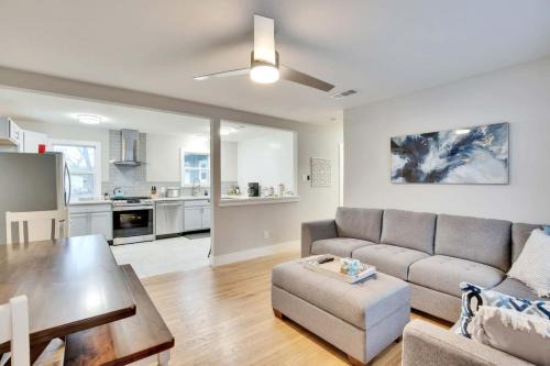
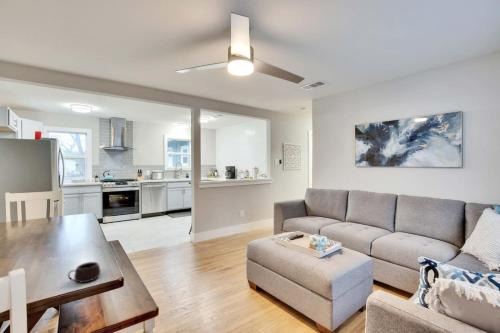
+ mug (84, 272)
